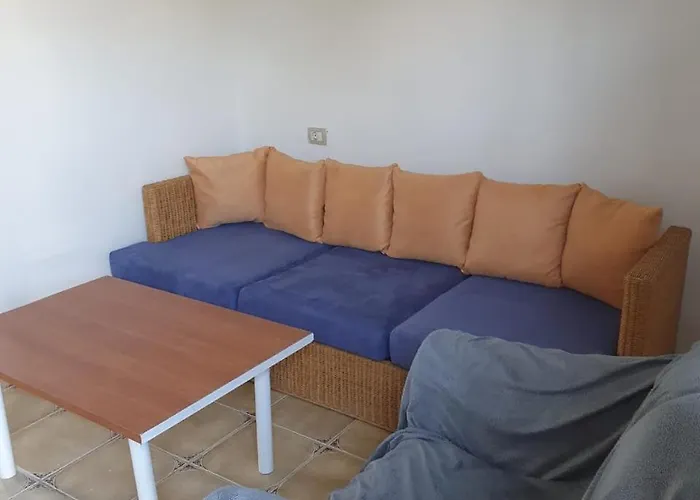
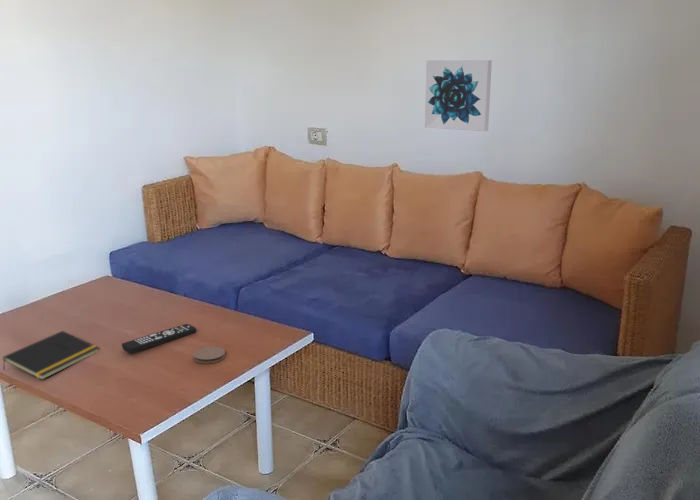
+ notepad (52, 353)
+ remote control (160, 338)
+ wall art (457, 95)
+ coaster (209, 354)
